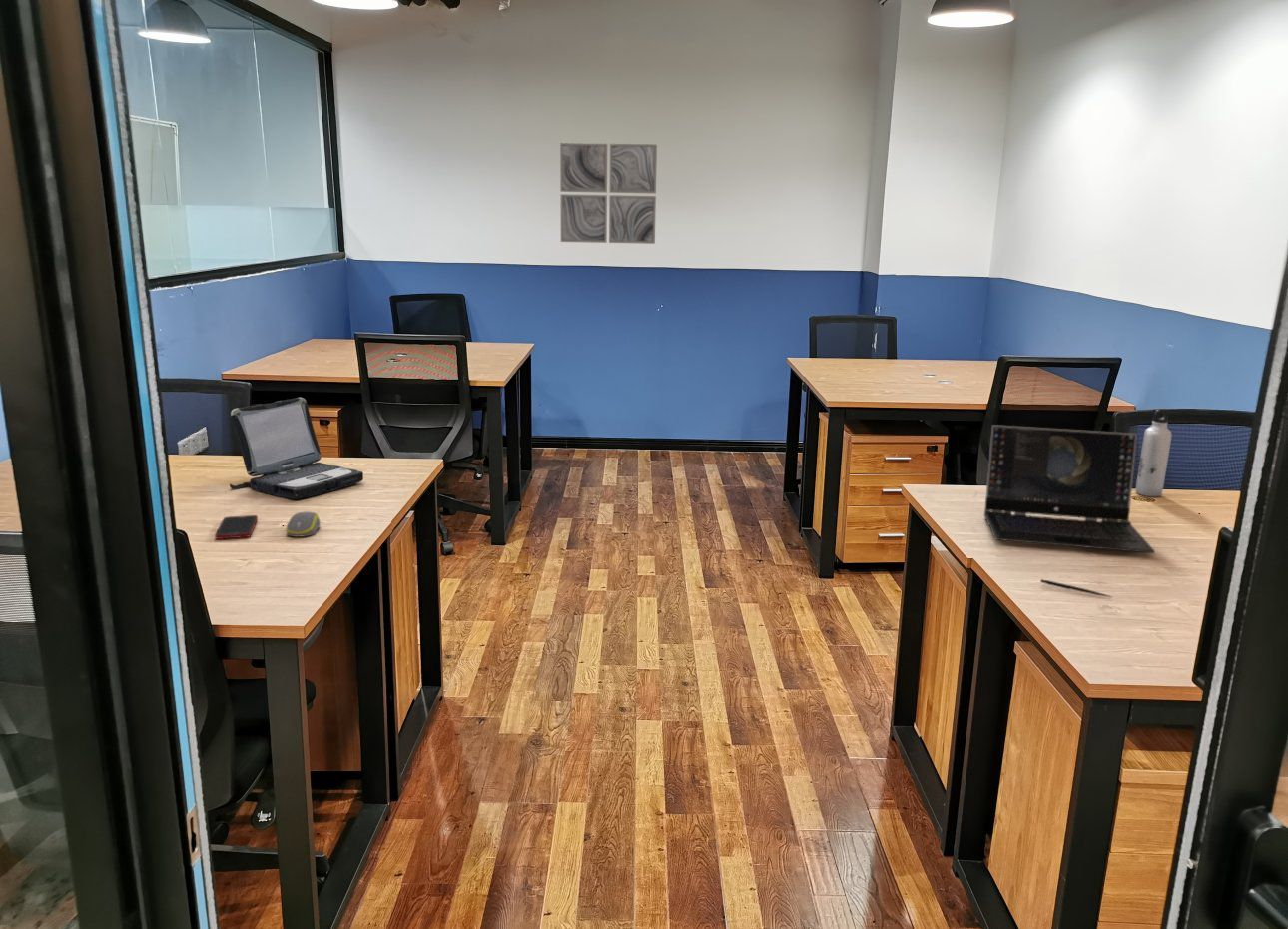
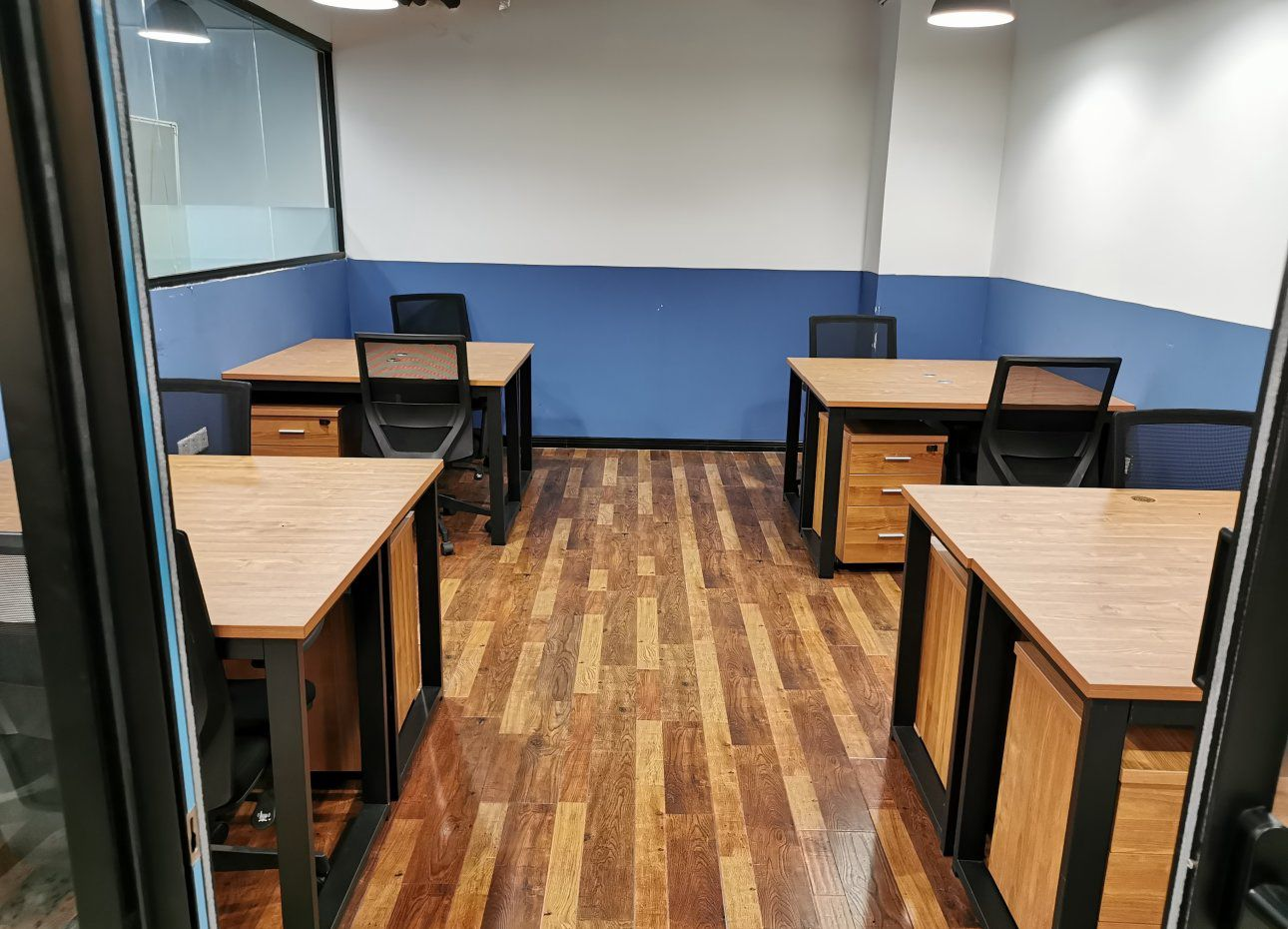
- water bottle (1155, 452)
- laptop (296, 446)
- wall art (606, 192)
- pen (1076, 588)
- laptop (1067, 486)
- cell phone (237, 526)
- computer mouse (303, 522)
